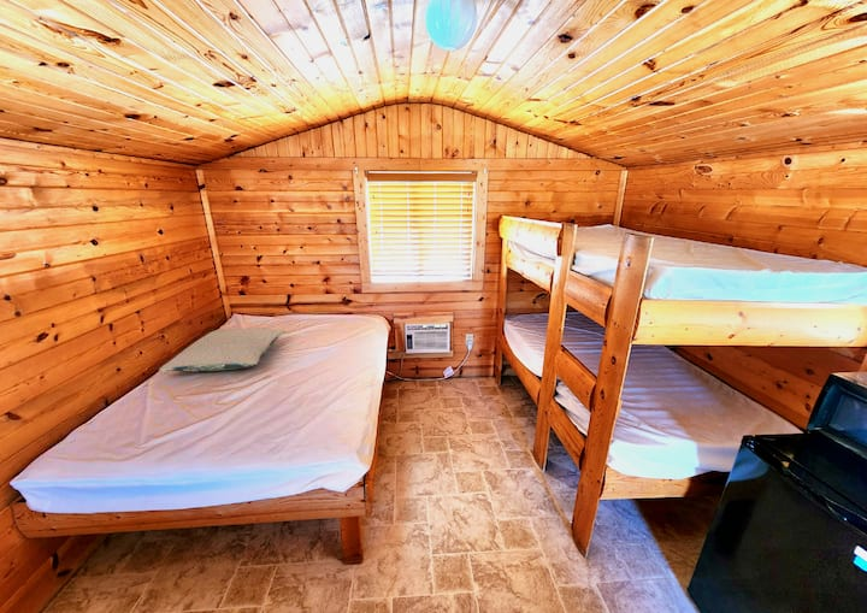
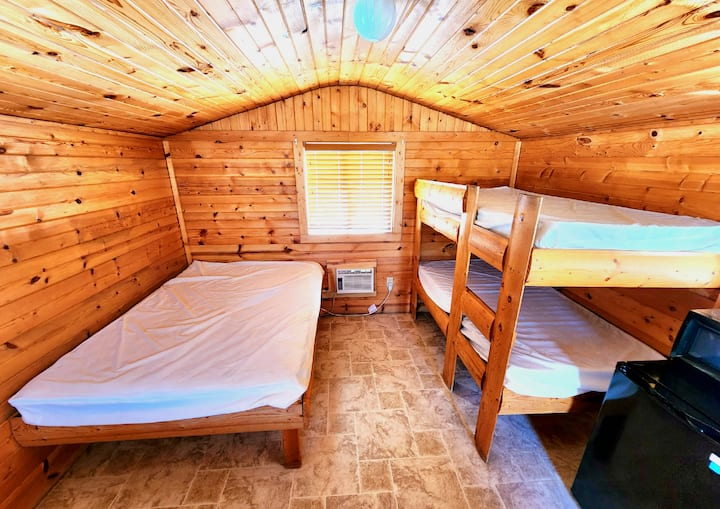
- pillow (229, 348)
